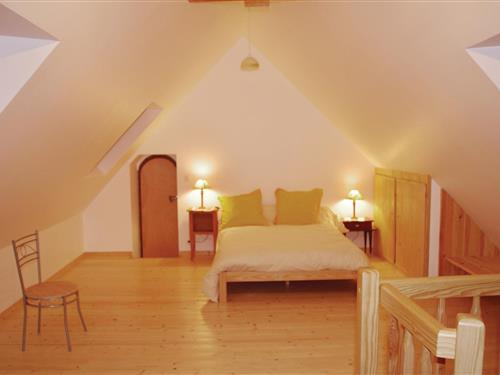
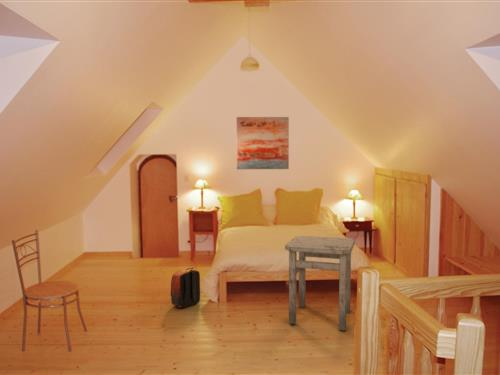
+ wall art (262, 143)
+ backpack (186, 285)
+ side table (321, 269)
